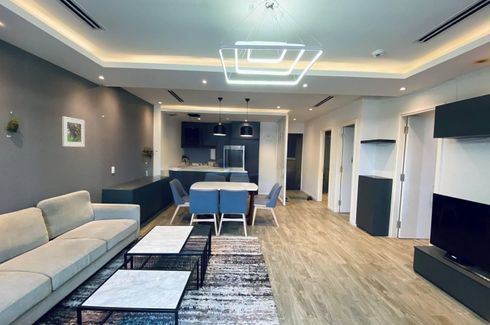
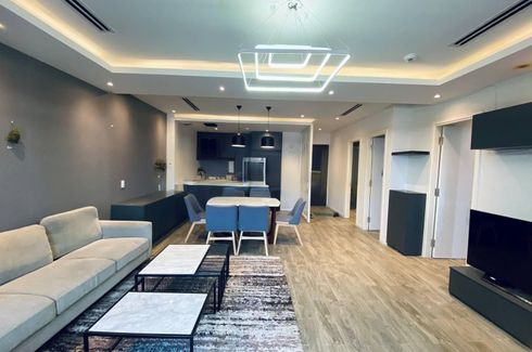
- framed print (74, 132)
